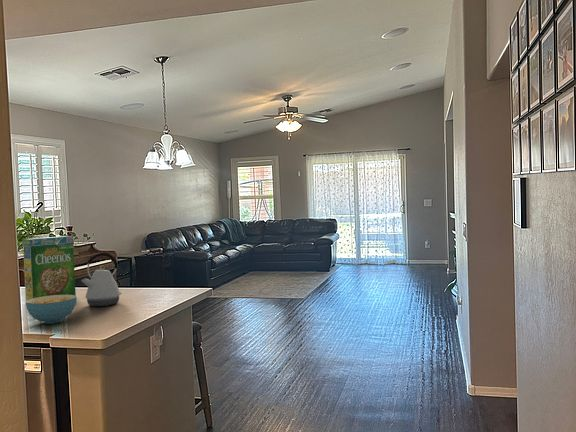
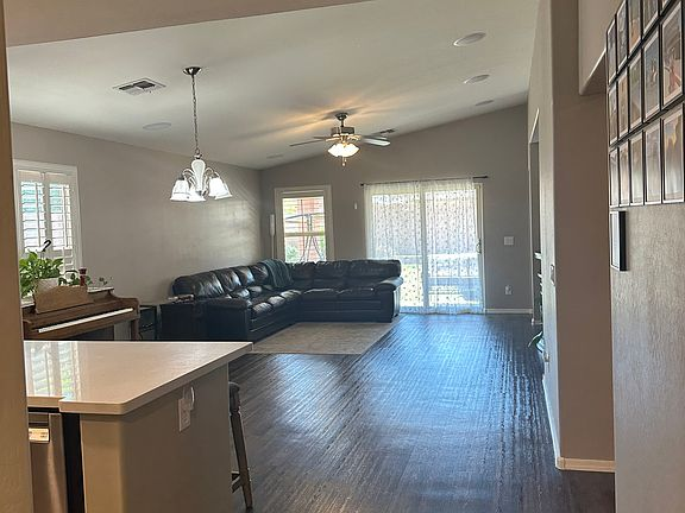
- kettle (101, 278)
- cereal box (49, 268)
- cereal bowl (51, 310)
